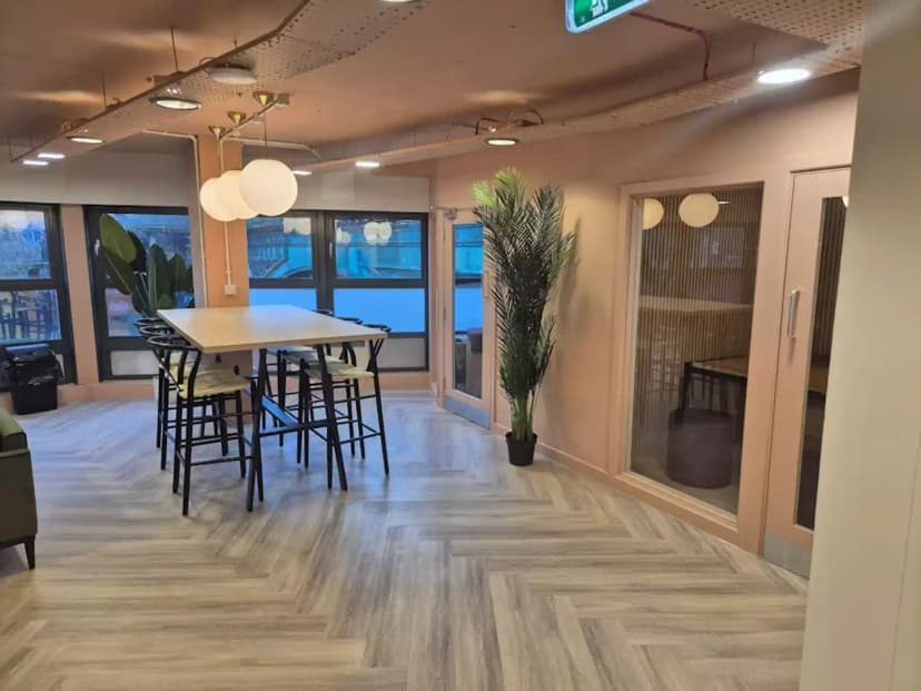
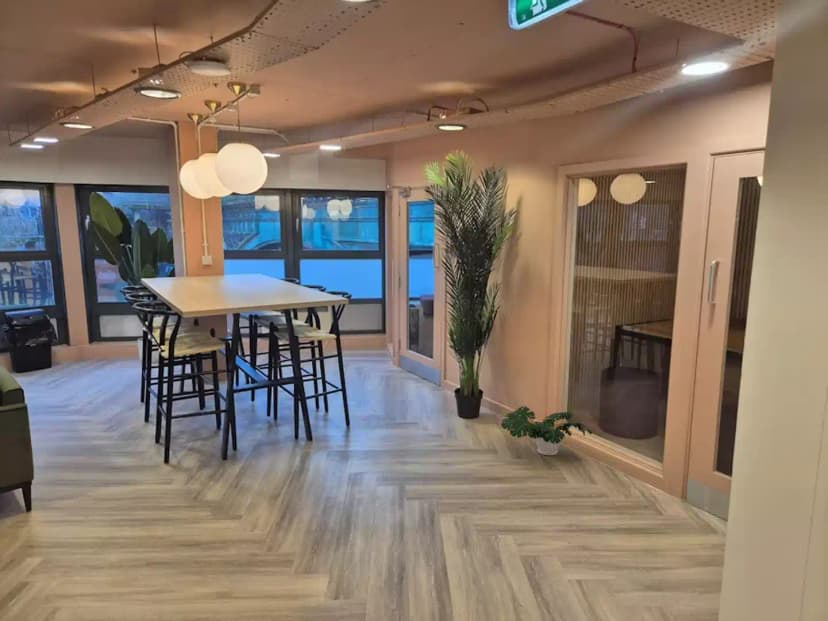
+ potted plant (540, 433)
